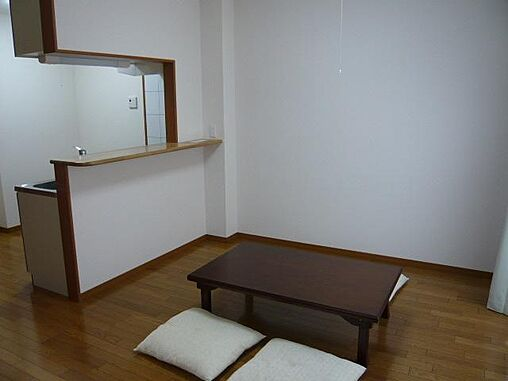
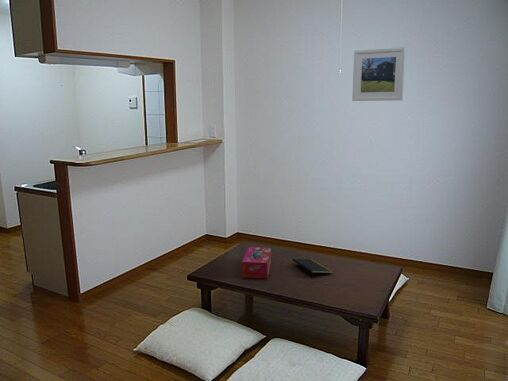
+ tissue box (257, 261)
+ notepad (312, 265)
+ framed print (378, 75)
